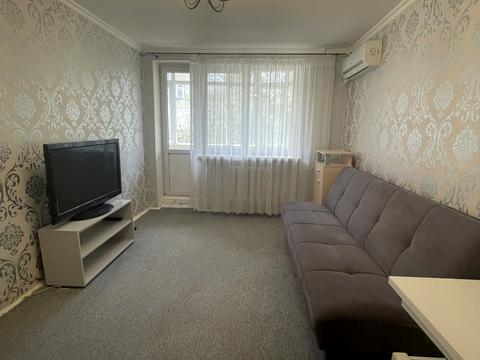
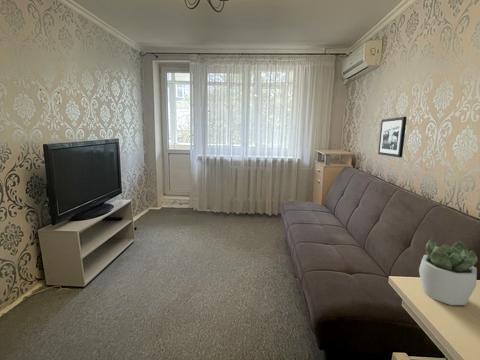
+ succulent plant (447, 269)
+ picture frame (391, 137)
